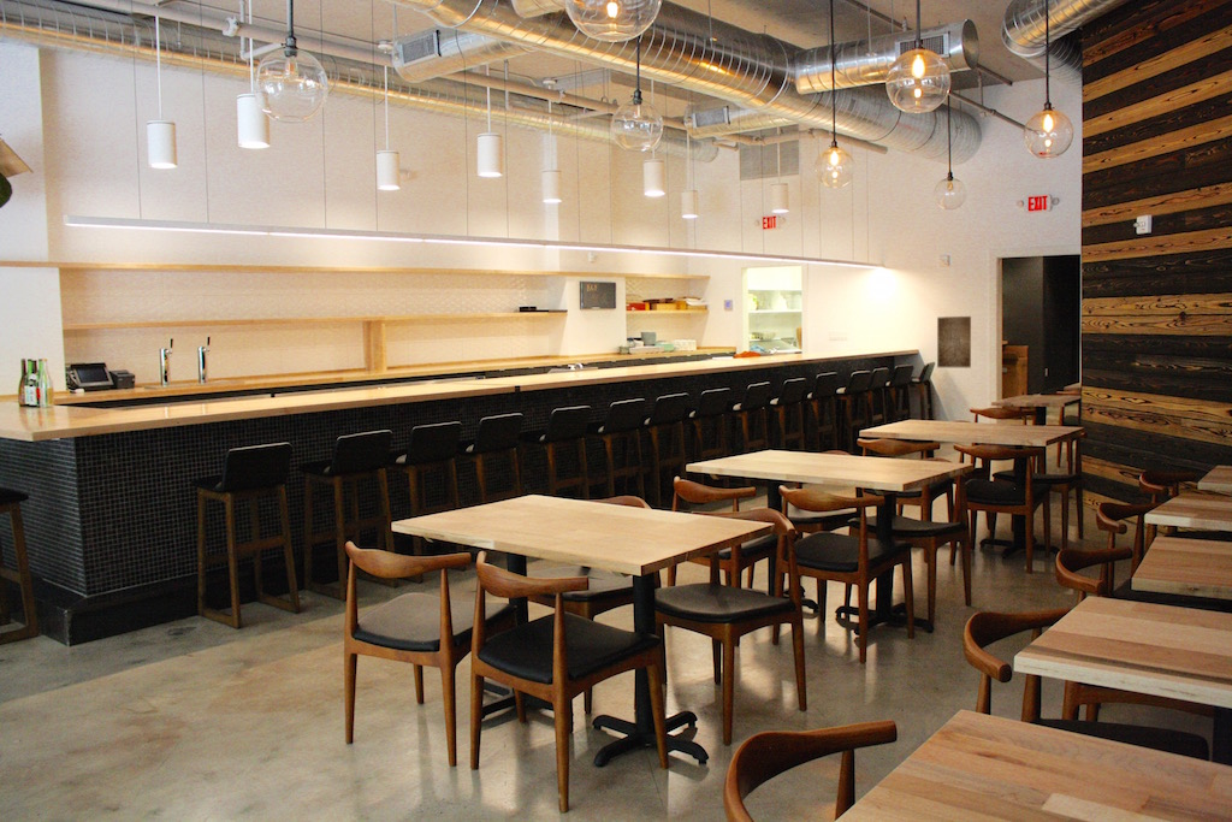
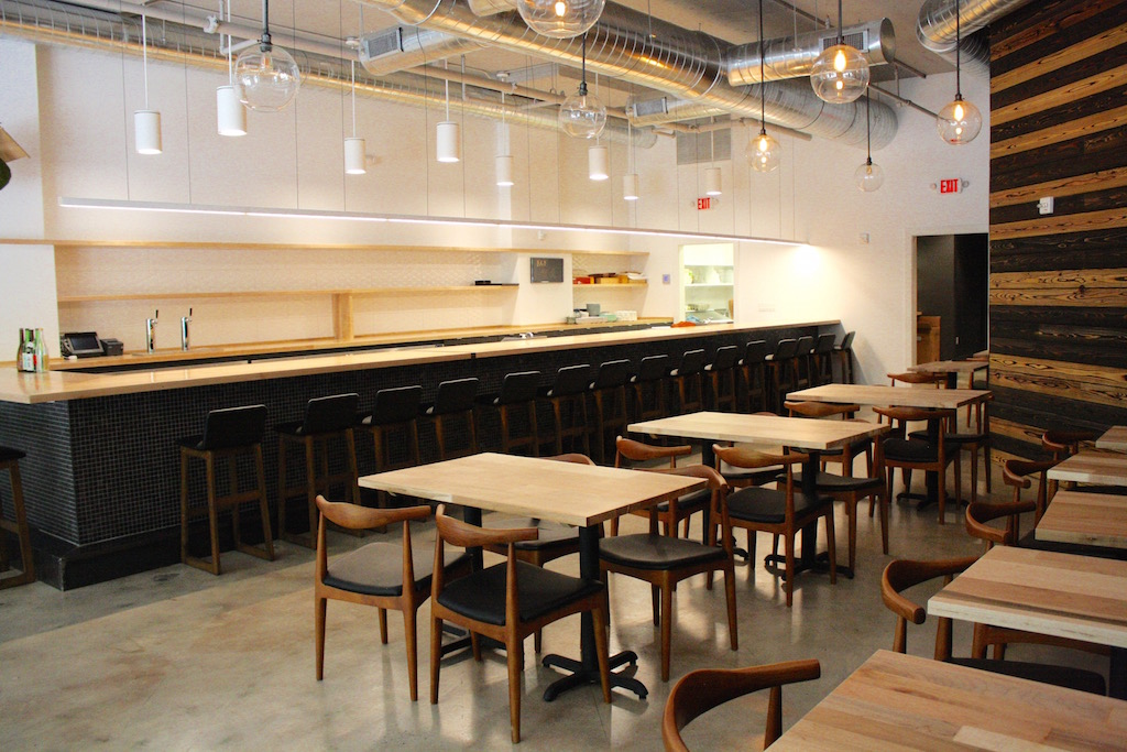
- wall art (953, 342)
